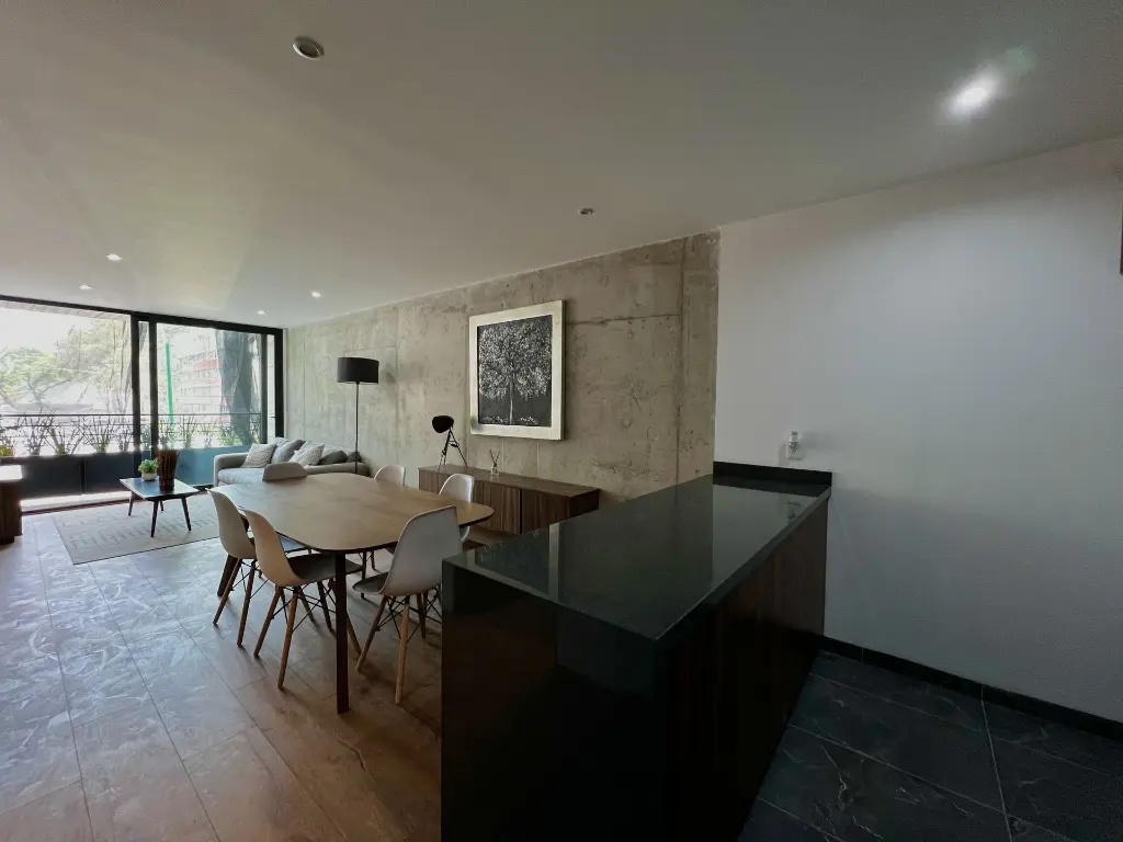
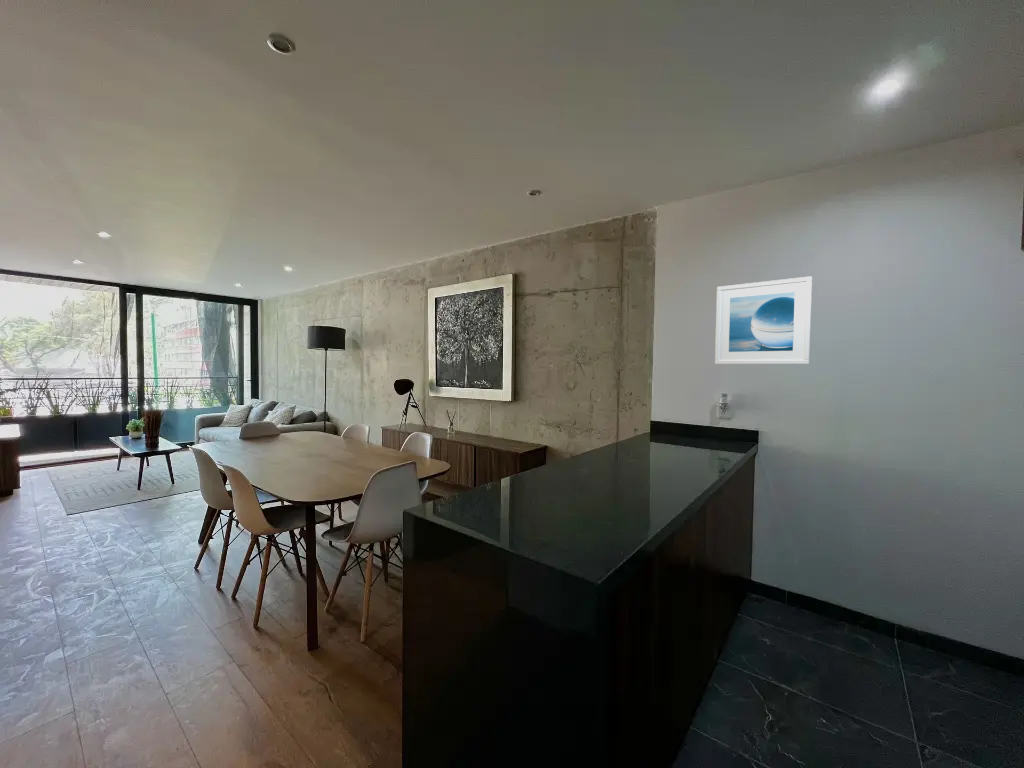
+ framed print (760, 323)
